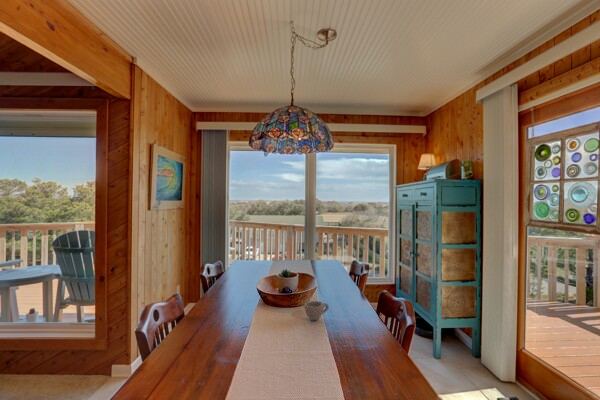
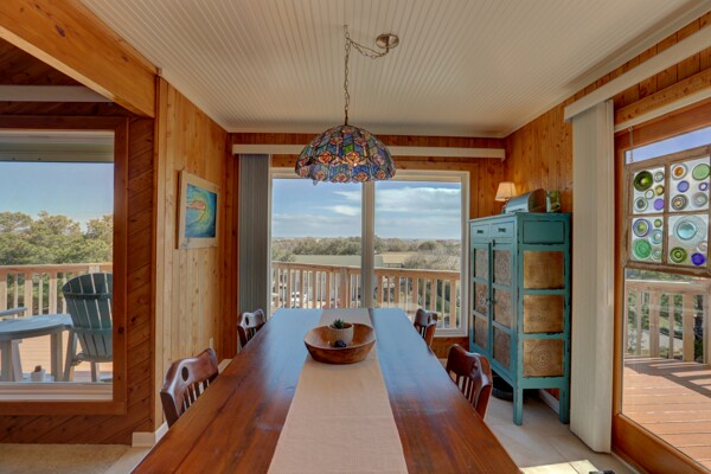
- cup (316, 310)
